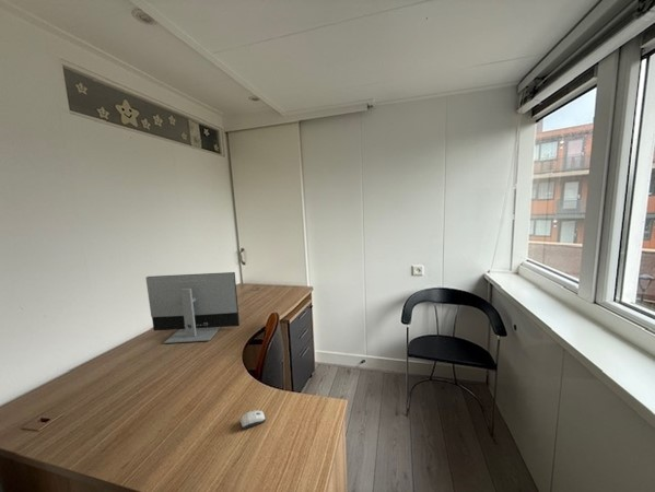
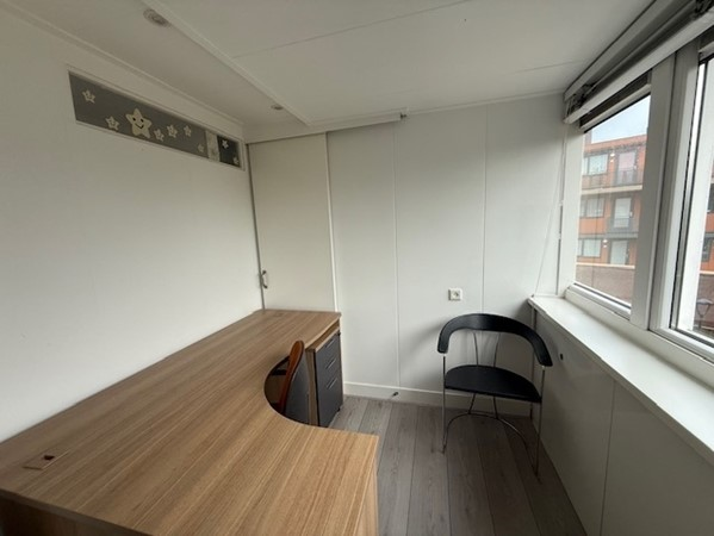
- monitor (194, 303)
- computer mouse (253, 418)
